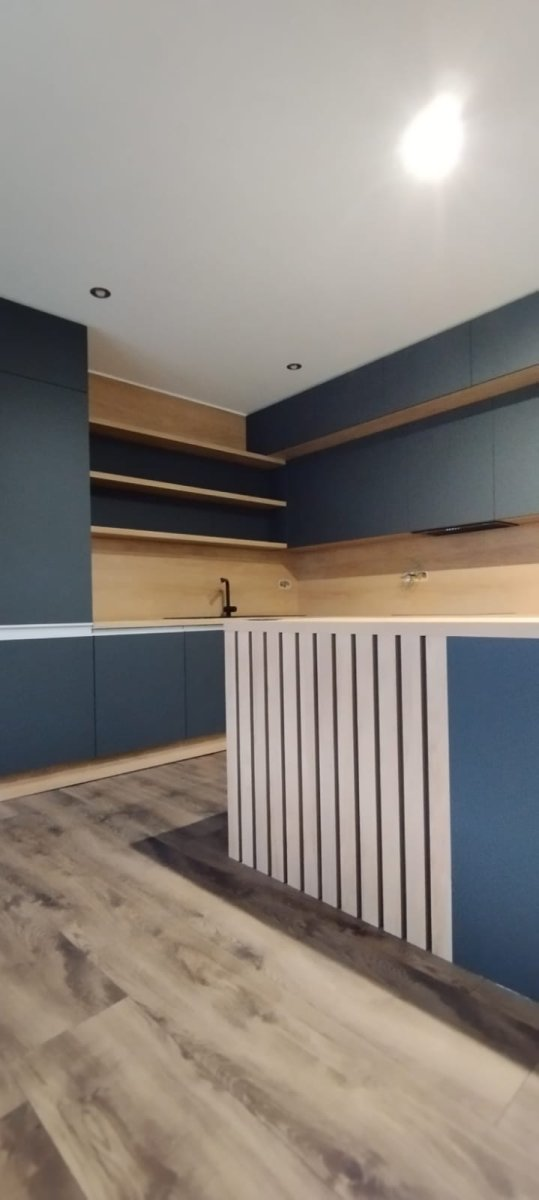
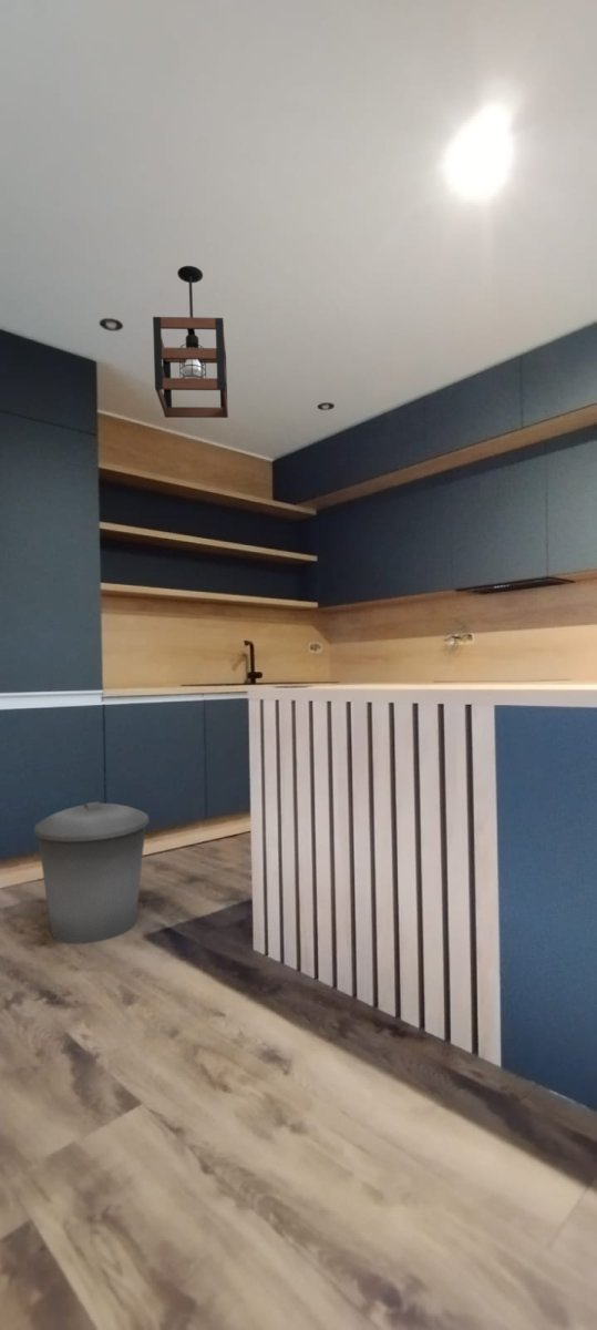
+ pendant light (192, 338)
+ trash can (93, 863)
